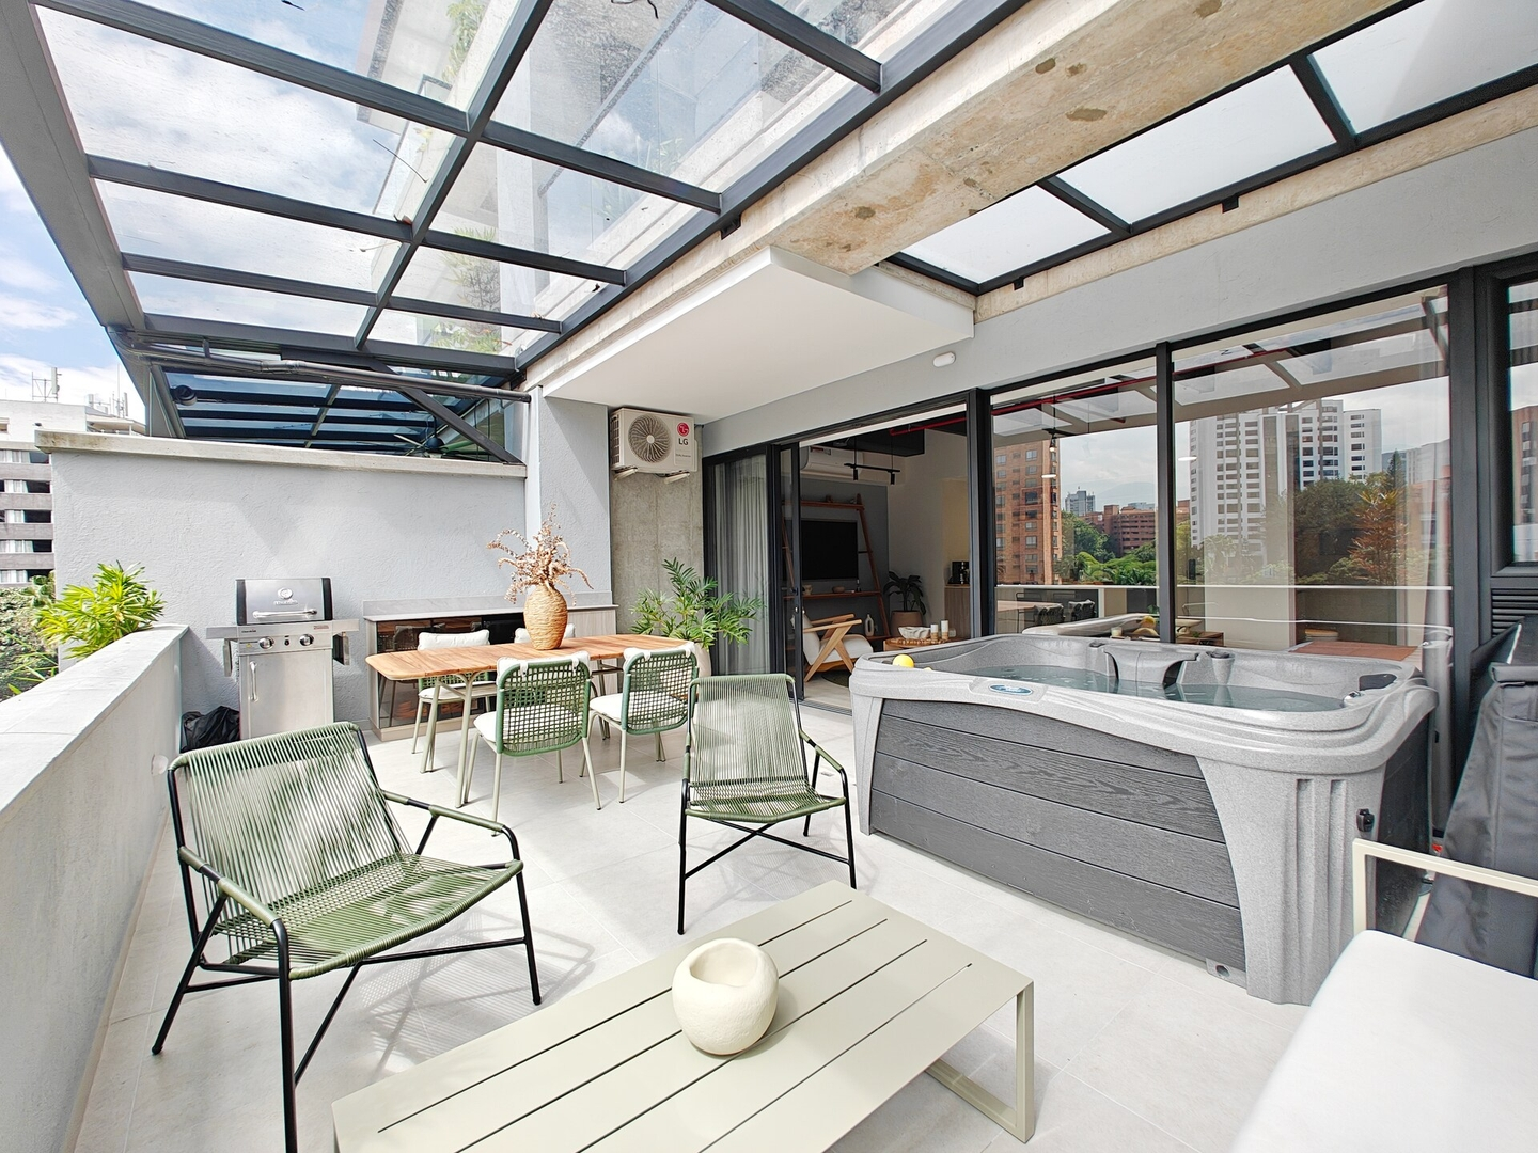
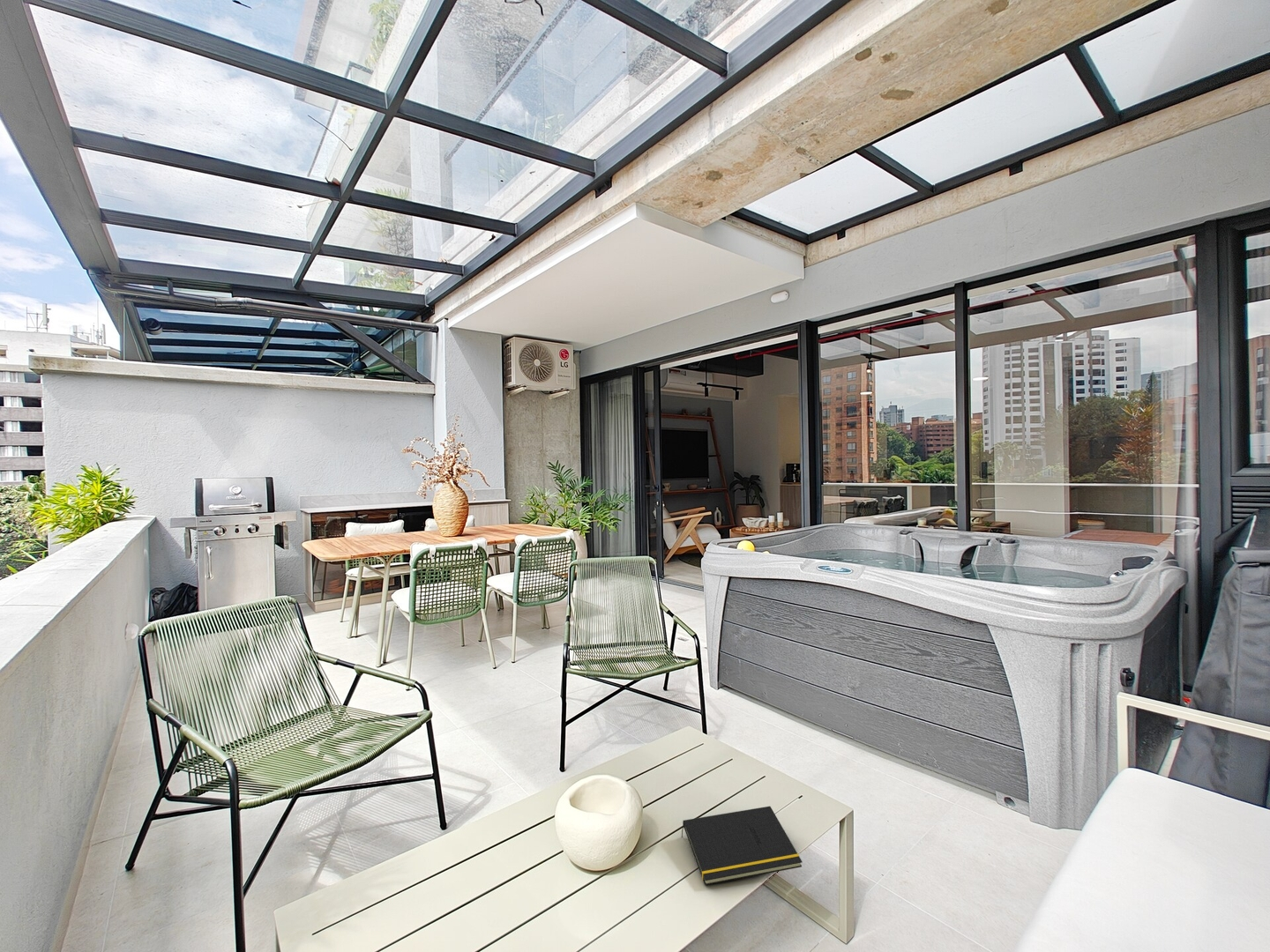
+ notepad (740, 842)
